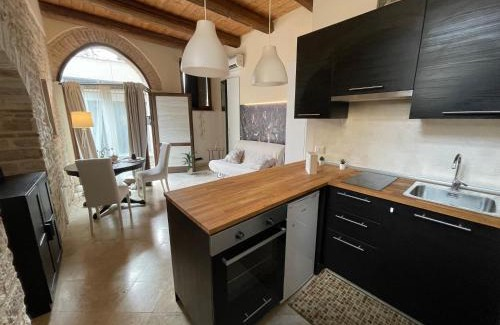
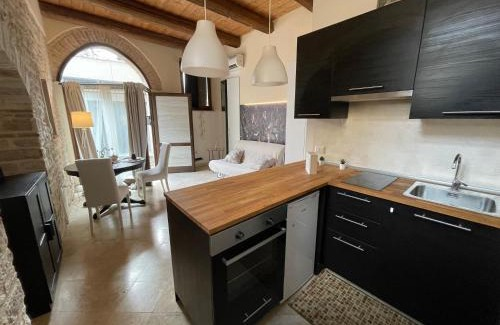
- indoor plant (189, 162)
